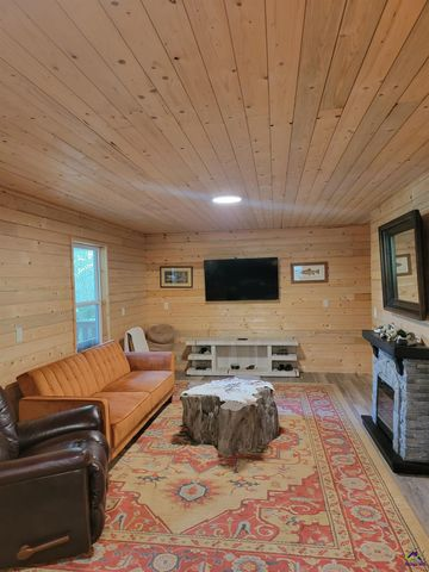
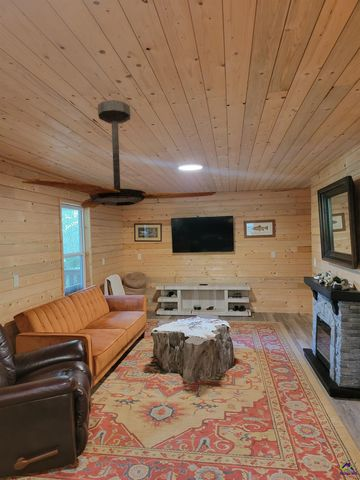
+ ceiling fan (118, 157)
